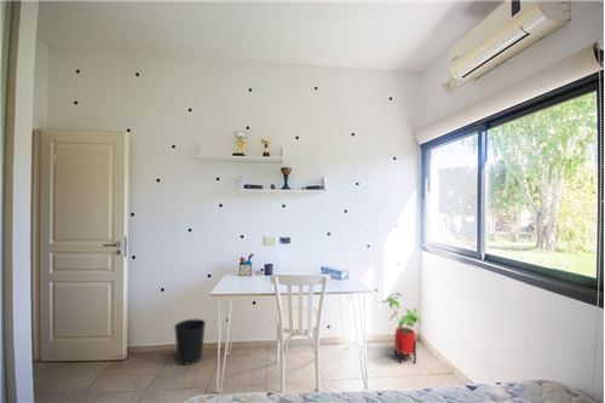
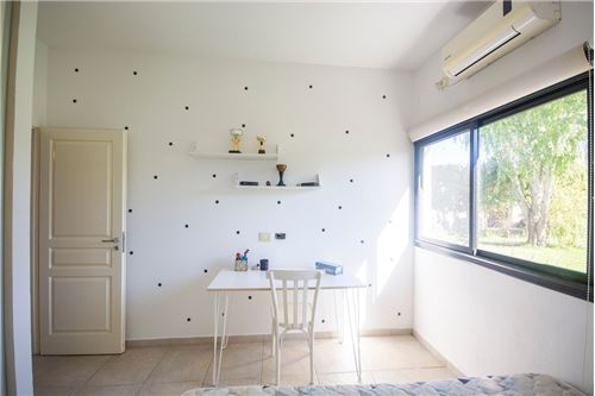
- wastebasket (190, 341)
- house plant (403, 327)
